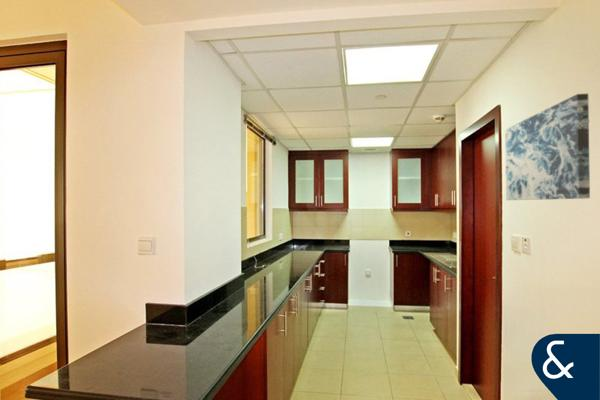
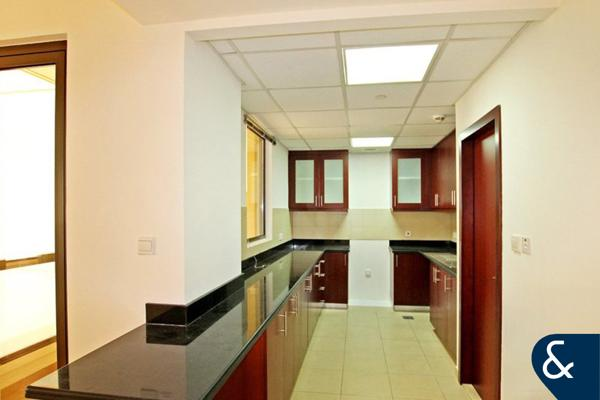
- wall art (539, 157)
